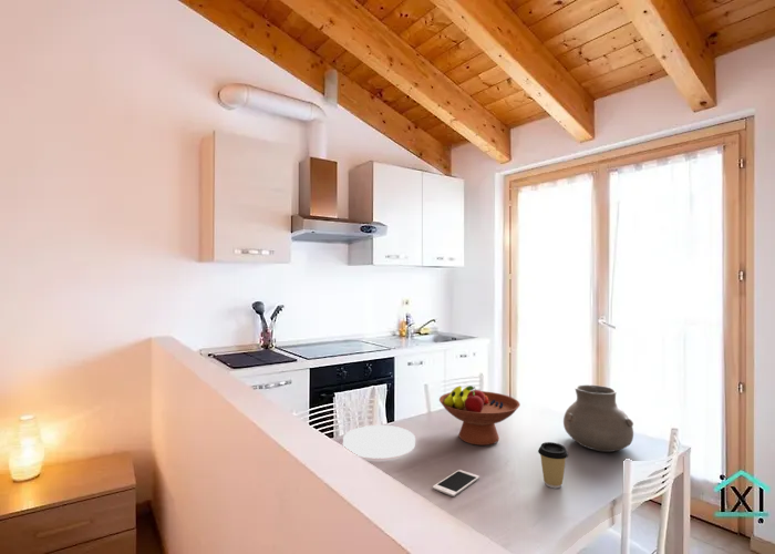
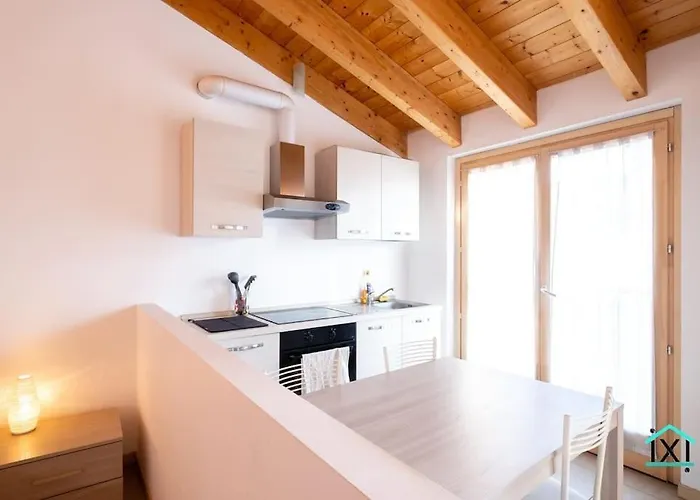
- coffee cup (552, 465)
- vase (597, 417)
- plate (379, 440)
- cell phone (456, 482)
- fruit bowl (478, 412)
